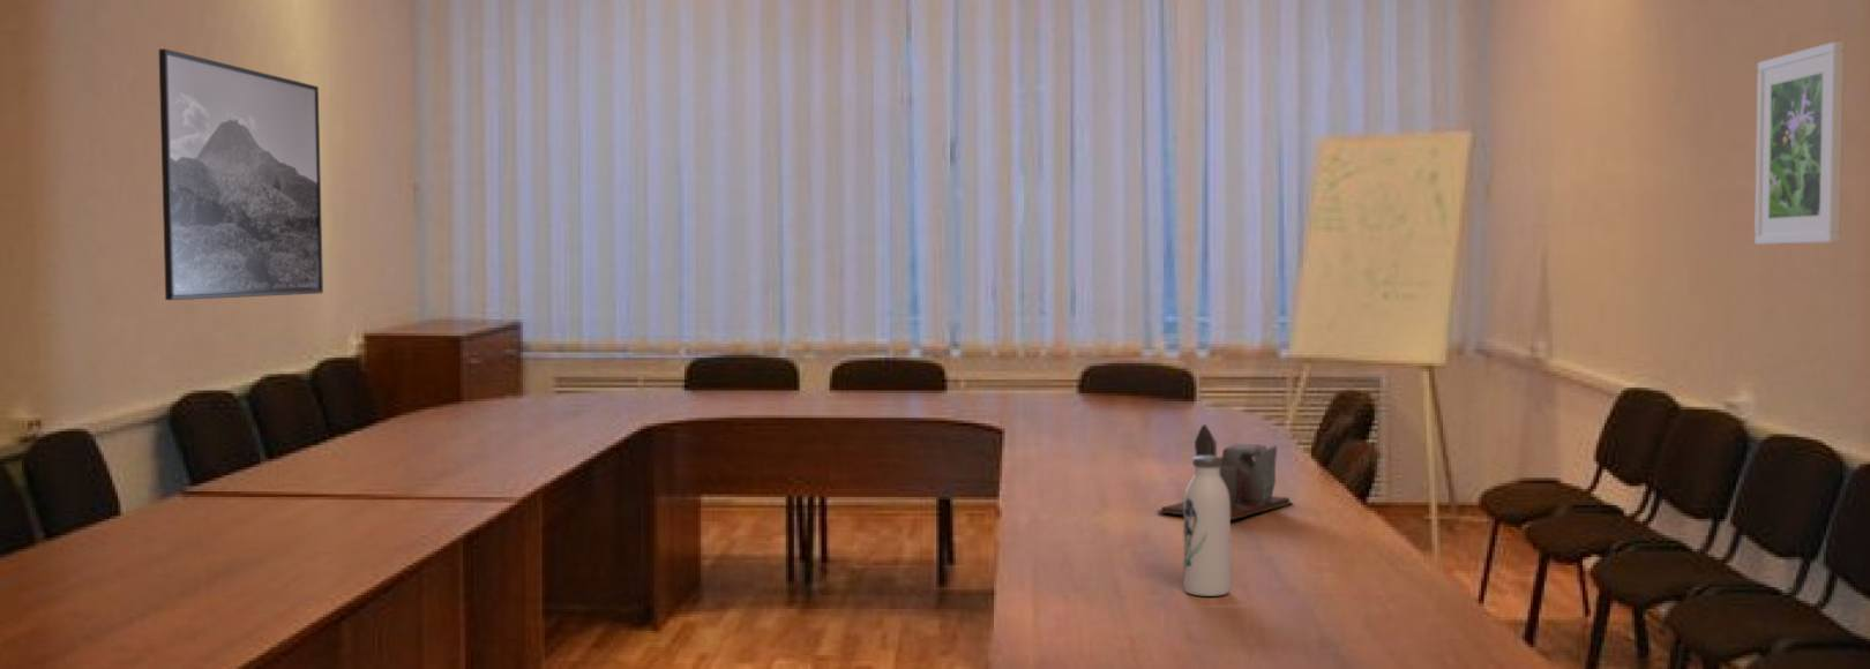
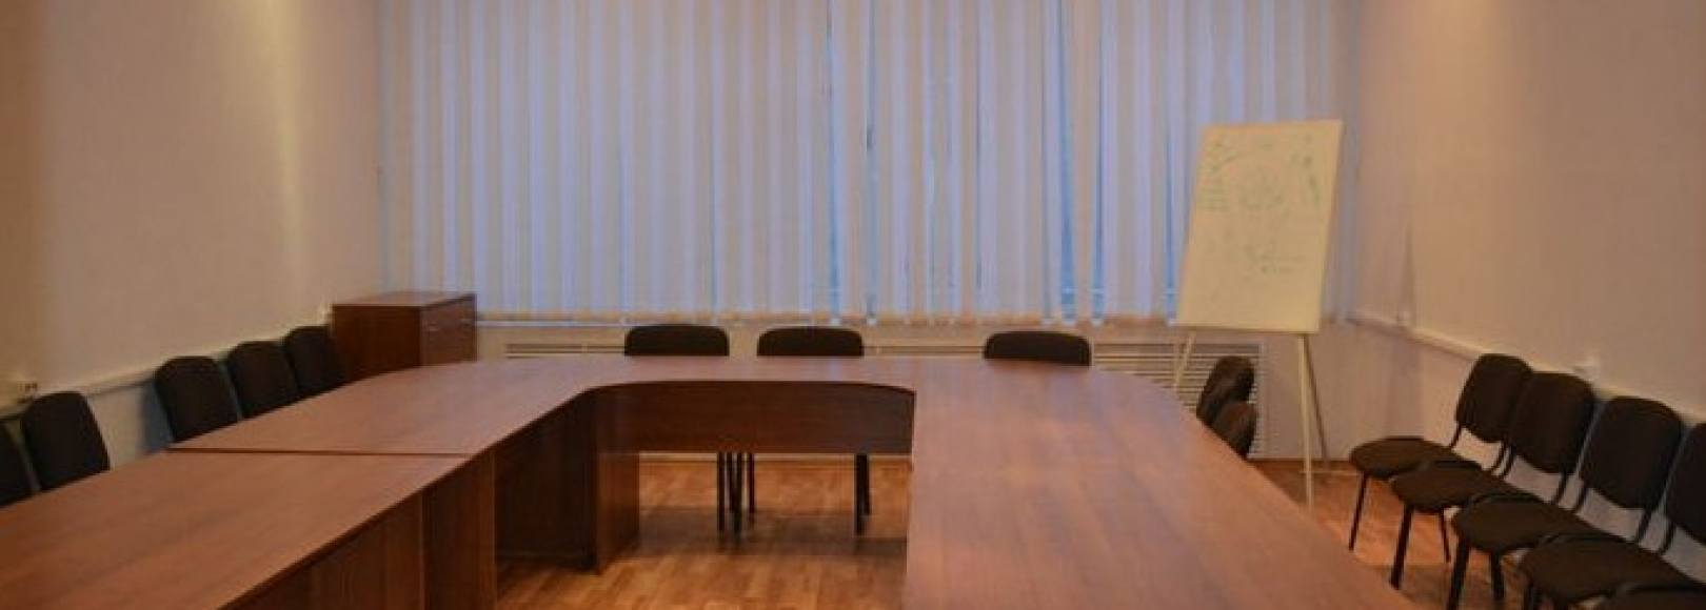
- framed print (248, 182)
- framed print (1796, 148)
- water bottle (1206, 524)
- desk organizer (1225, 465)
